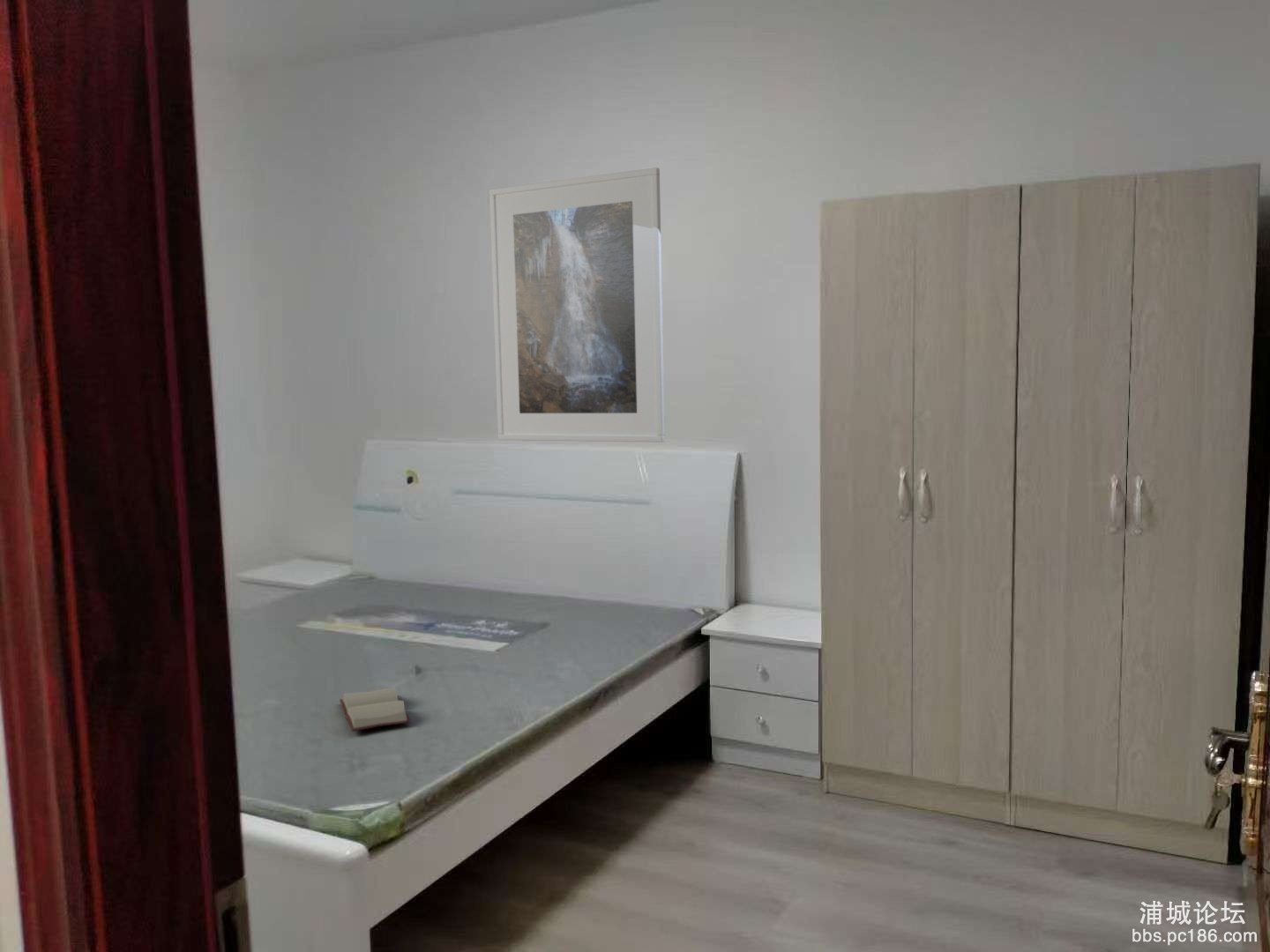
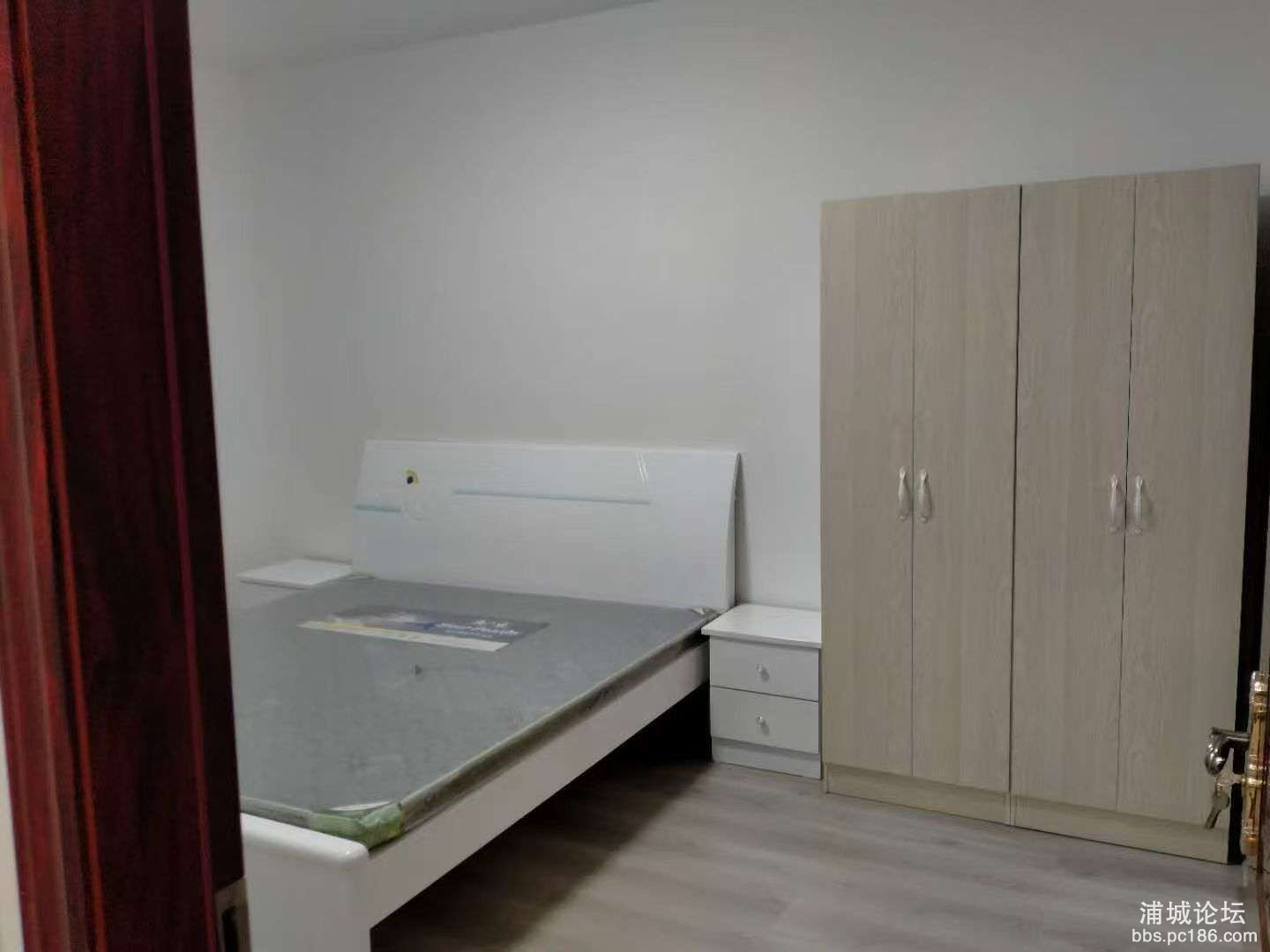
- hardback book (373, 705)
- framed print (574, 311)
